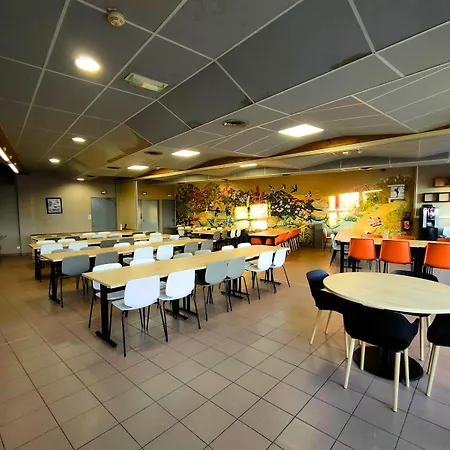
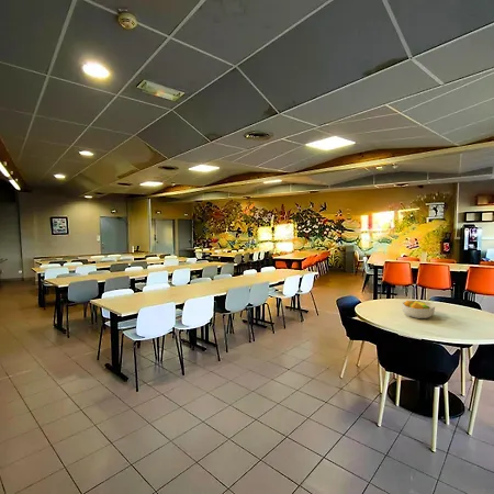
+ fruit bowl (417, 307)
